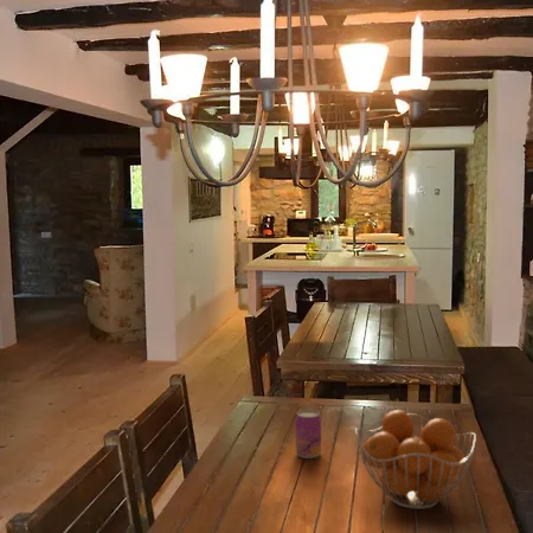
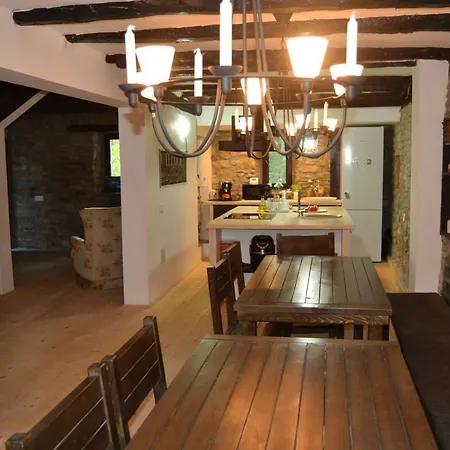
- fruit basket (413, 457)
- beer can (308, 434)
